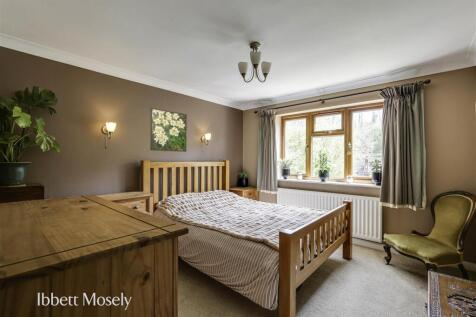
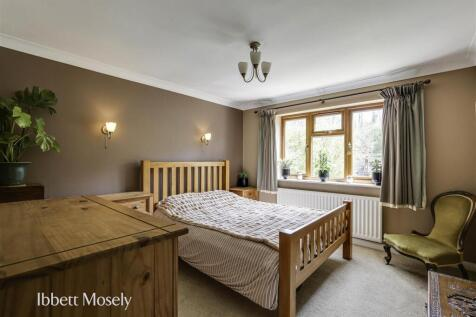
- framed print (169, 131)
